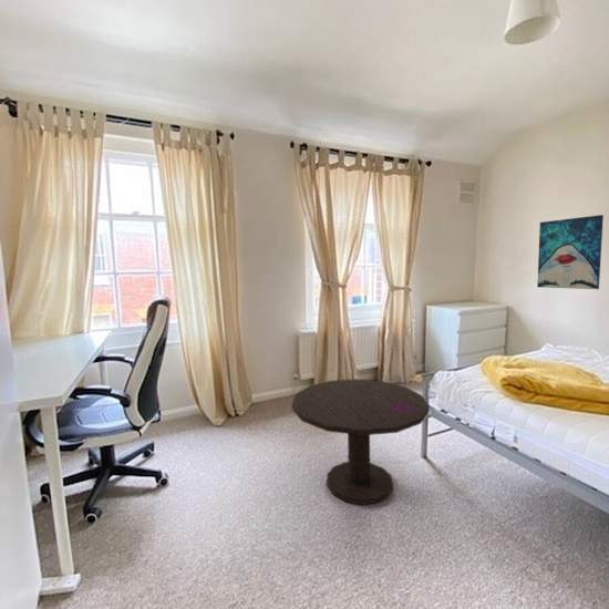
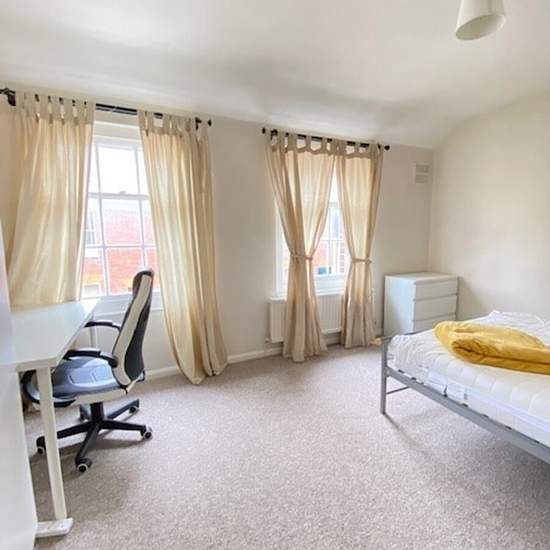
- side table (359, 442)
- wall art (567, 254)
